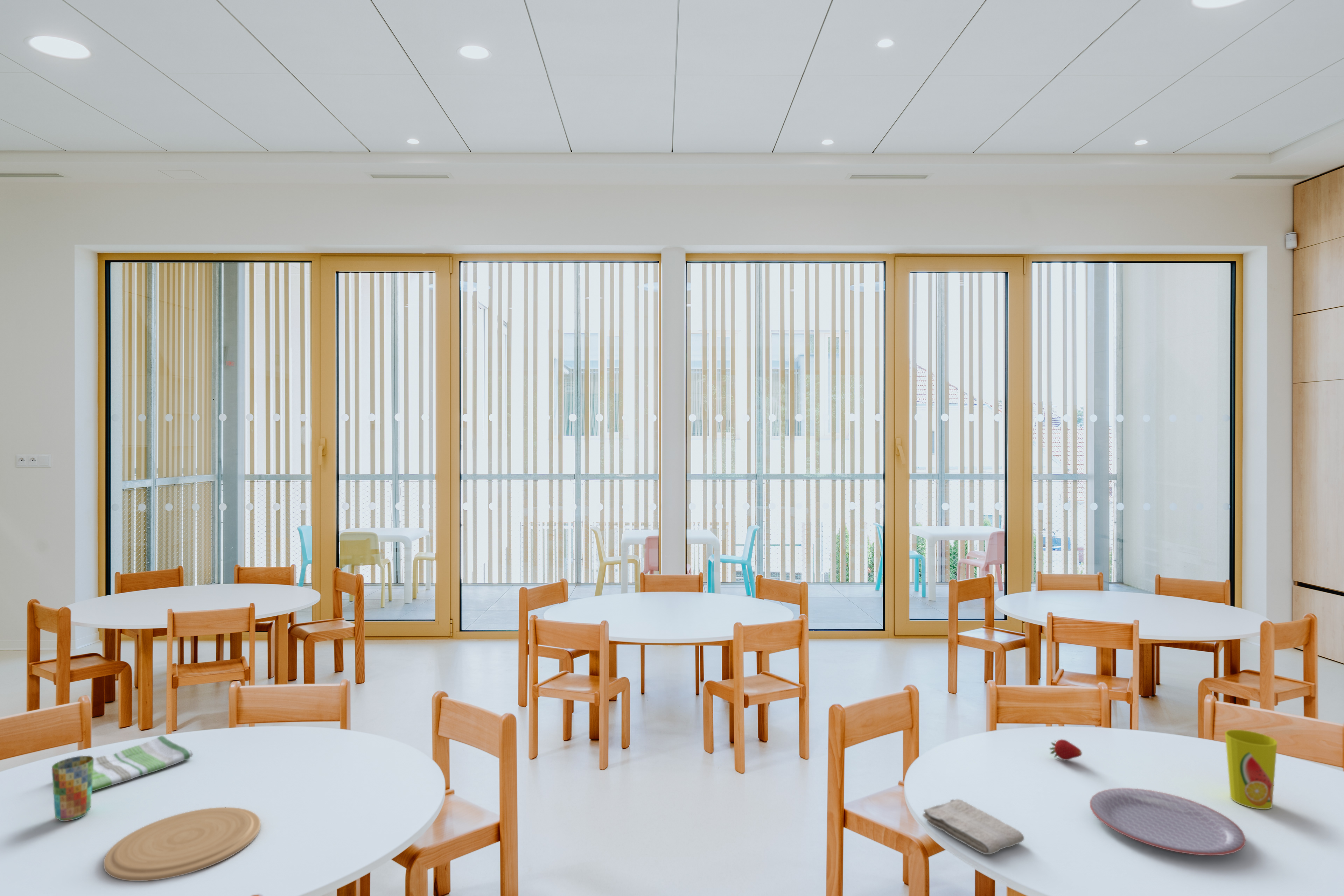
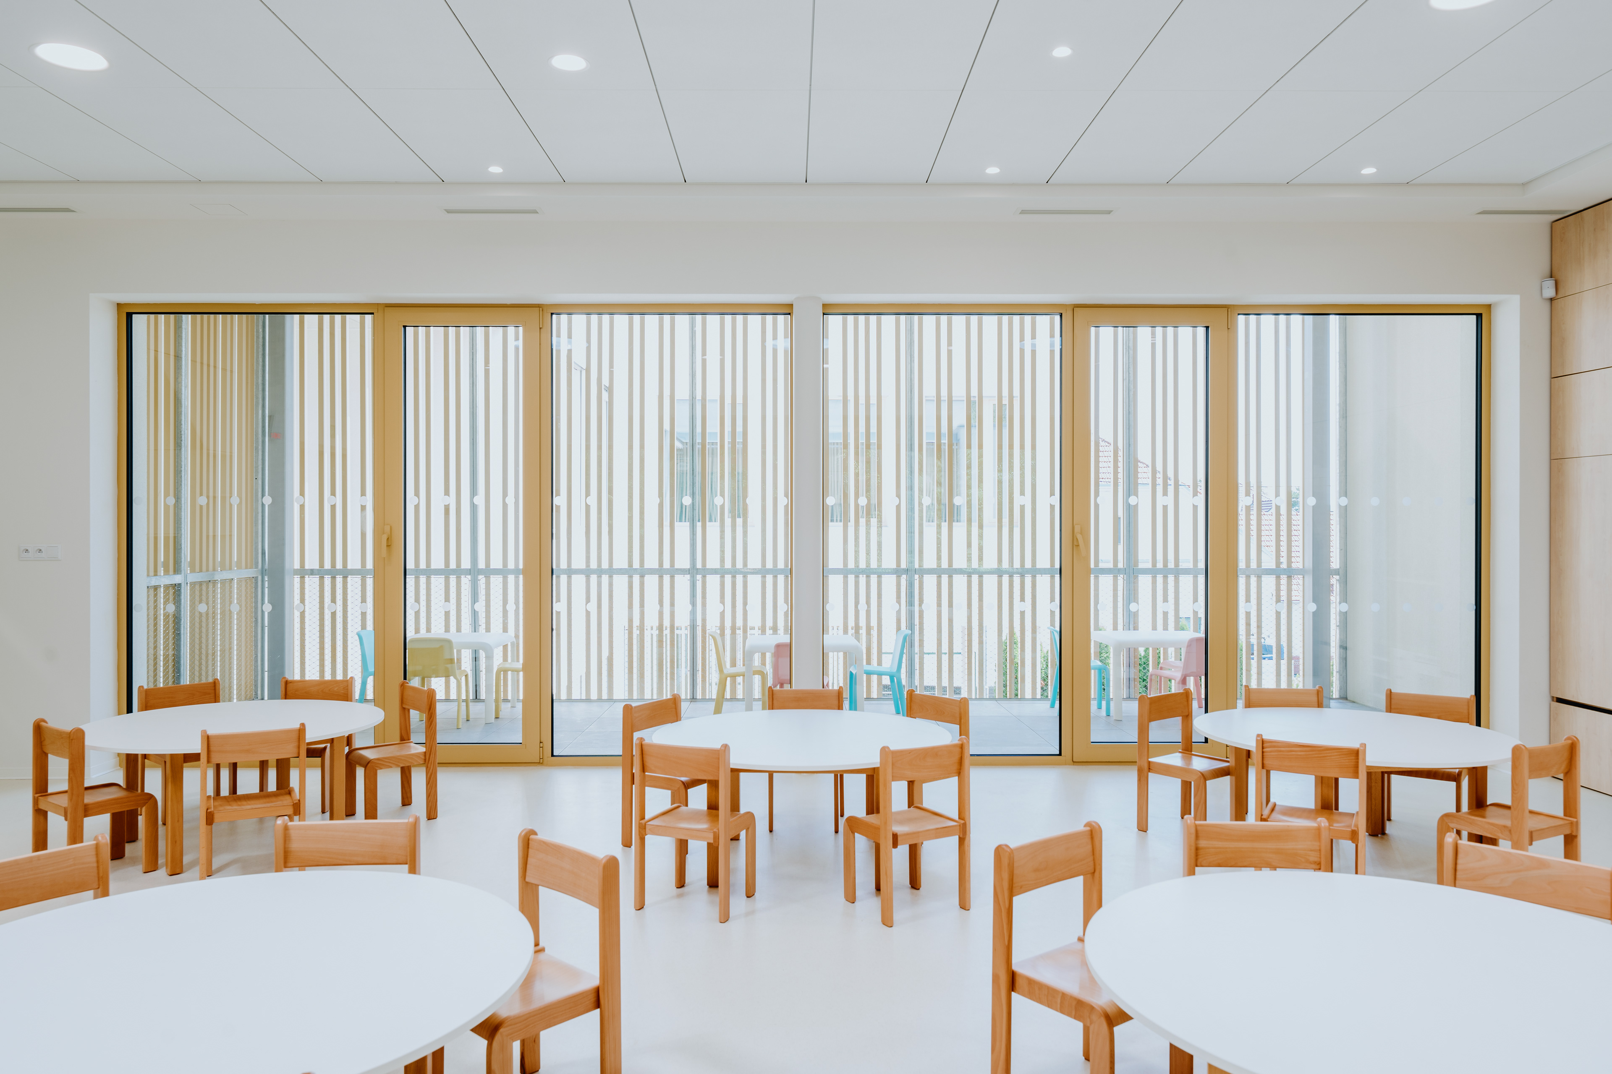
- plate (186, 840)
- dish towel (129, 762)
- fruit (1066, 750)
- plate (1164, 823)
- cup (1251, 769)
- cup (73, 789)
- washcloth (971, 824)
